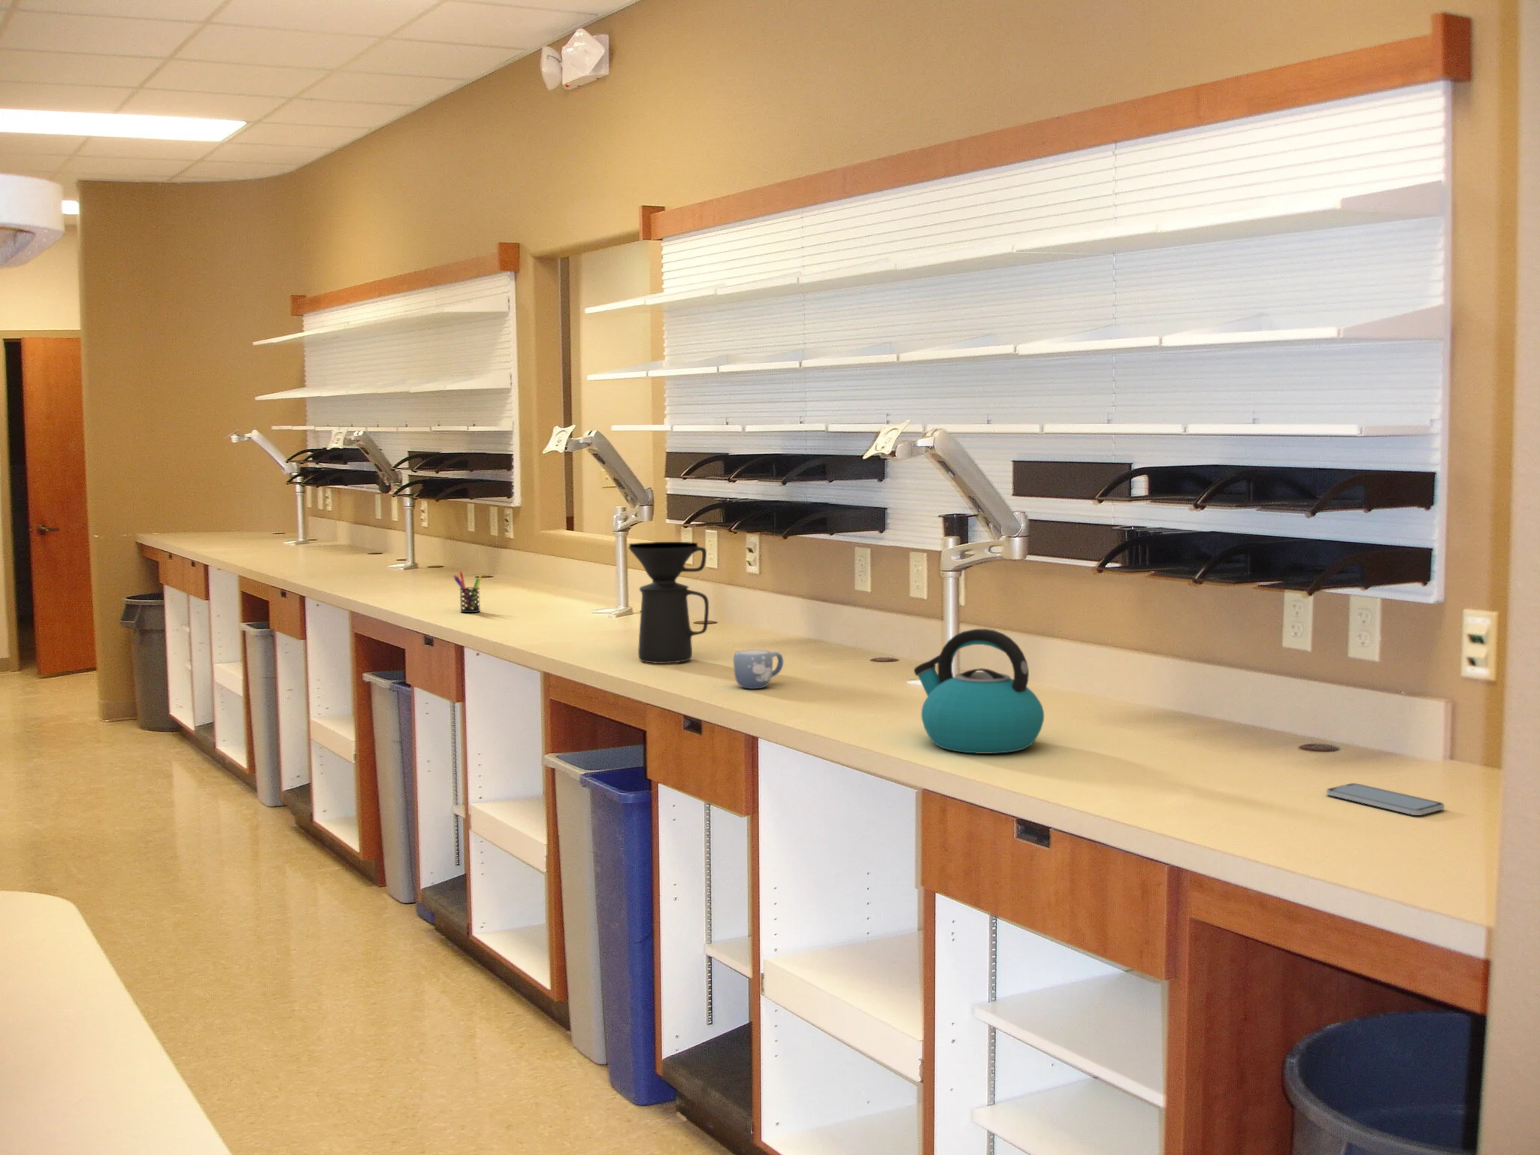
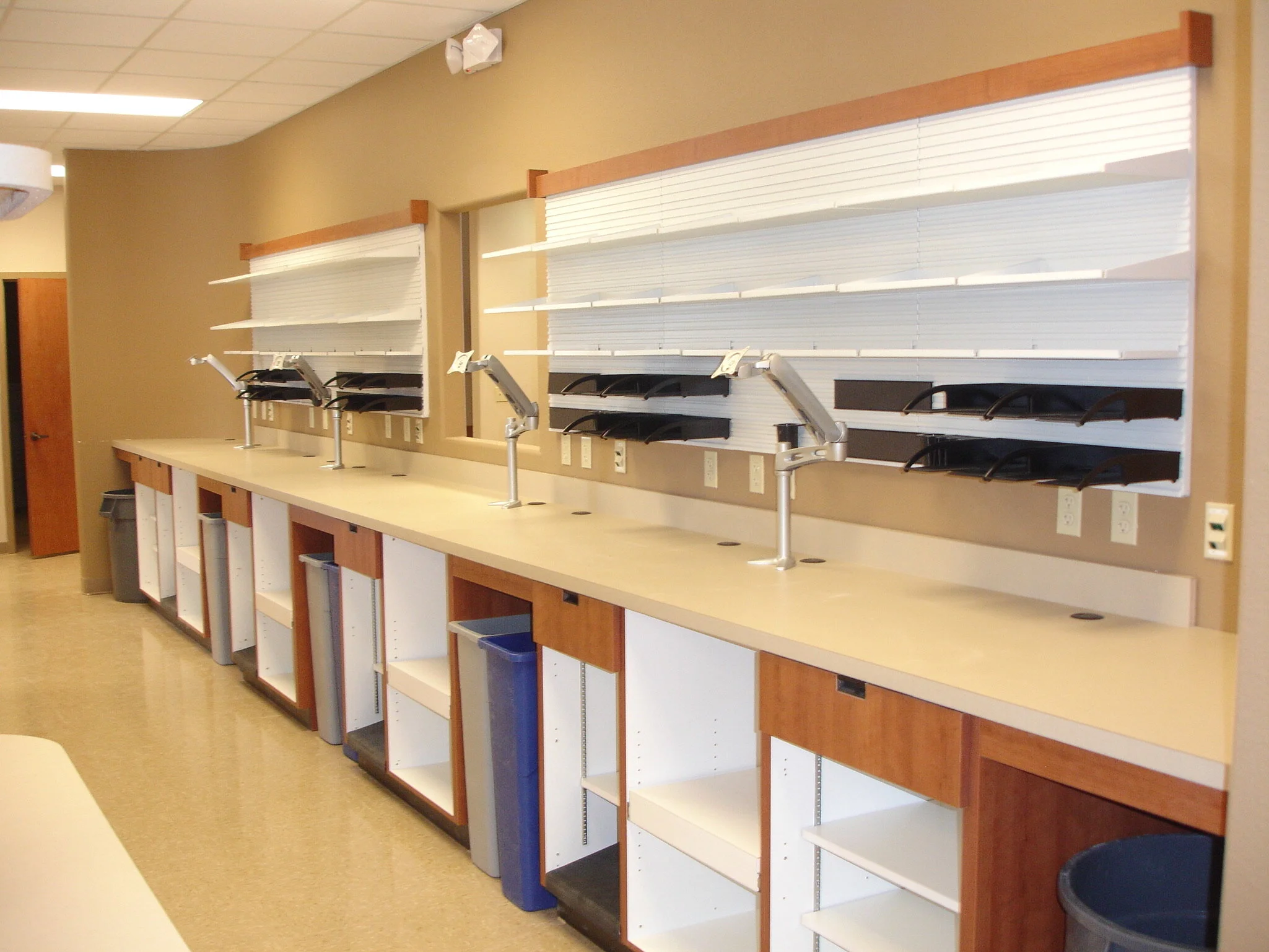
- mug (760, 668)
- coffee maker (664, 602)
- smartphone (1383, 798)
- pen holder (470, 591)
- kettle (974, 685)
